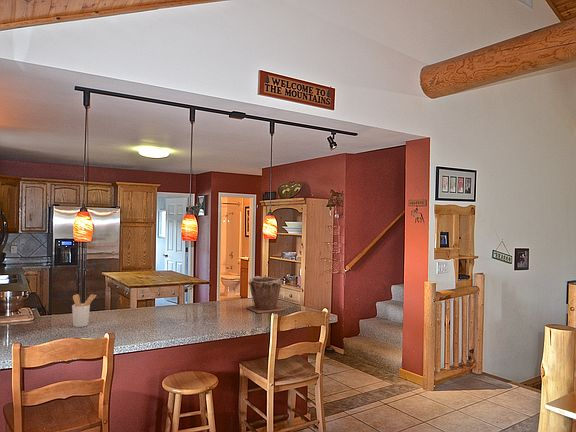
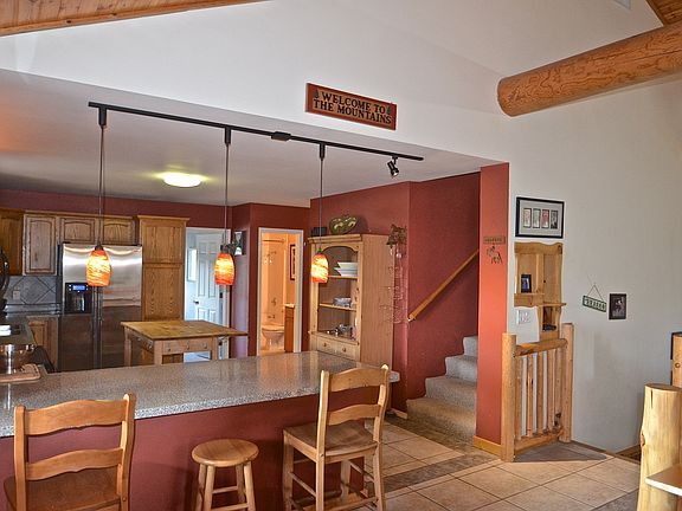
- utensil holder (84, 309)
- plant pot (264, 293)
